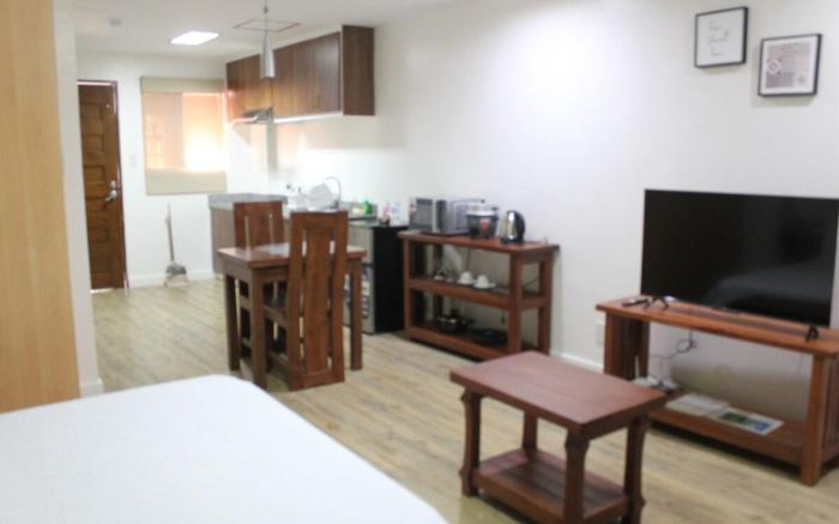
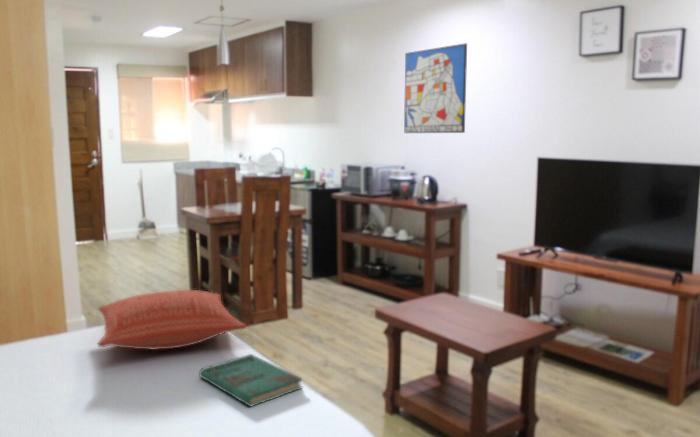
+ wall art (433, 91)
+ pillow (167, 317)
+ book (249, 378)
